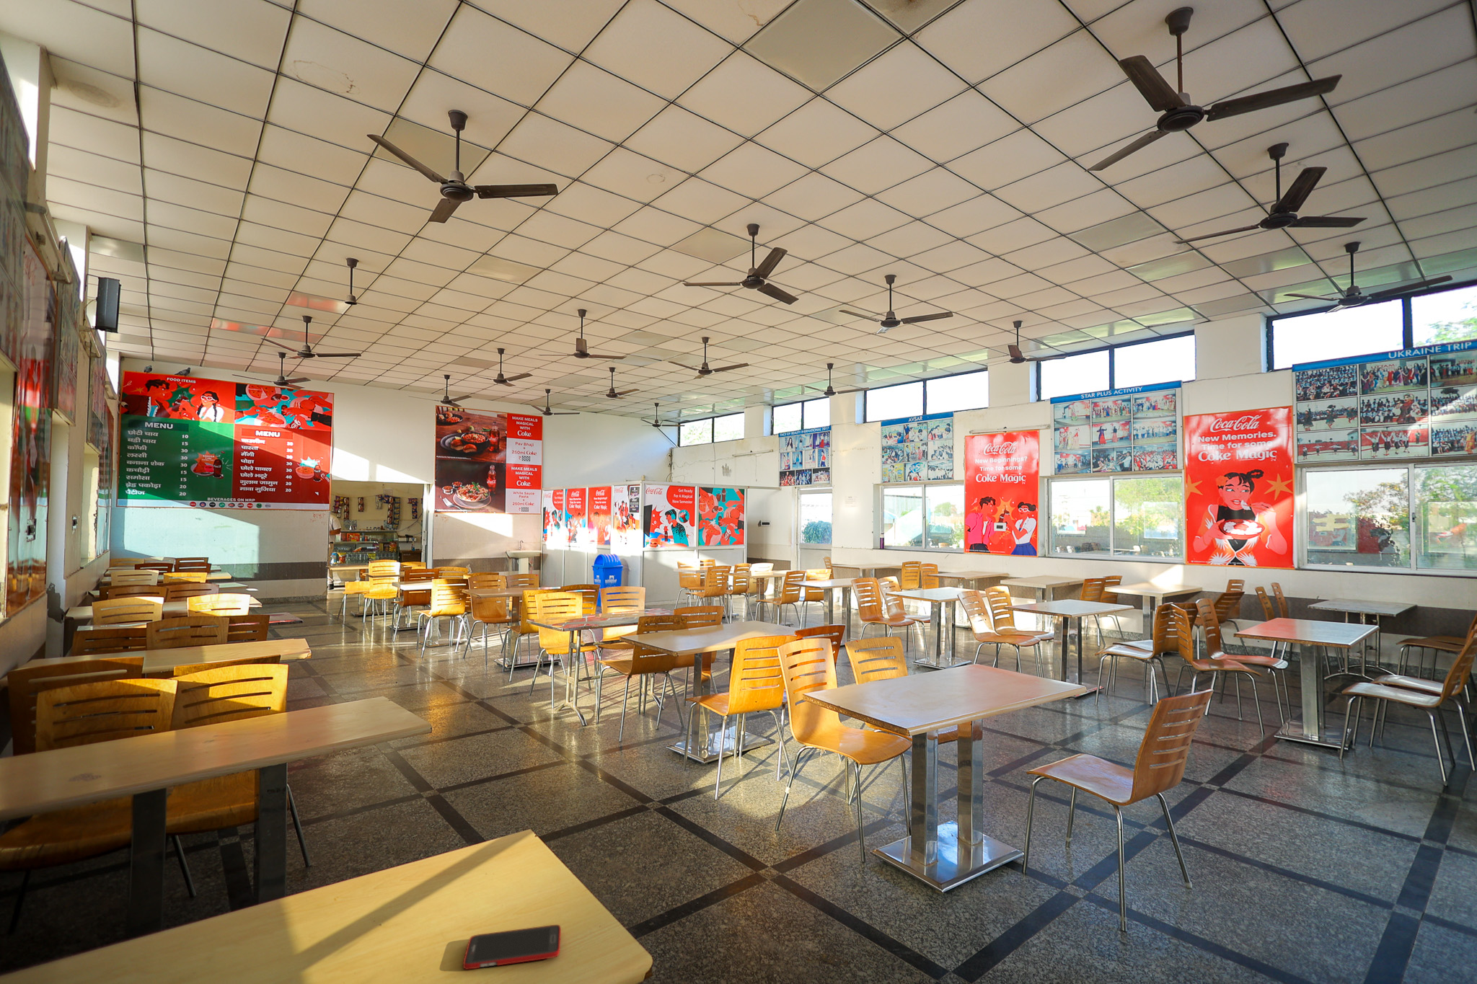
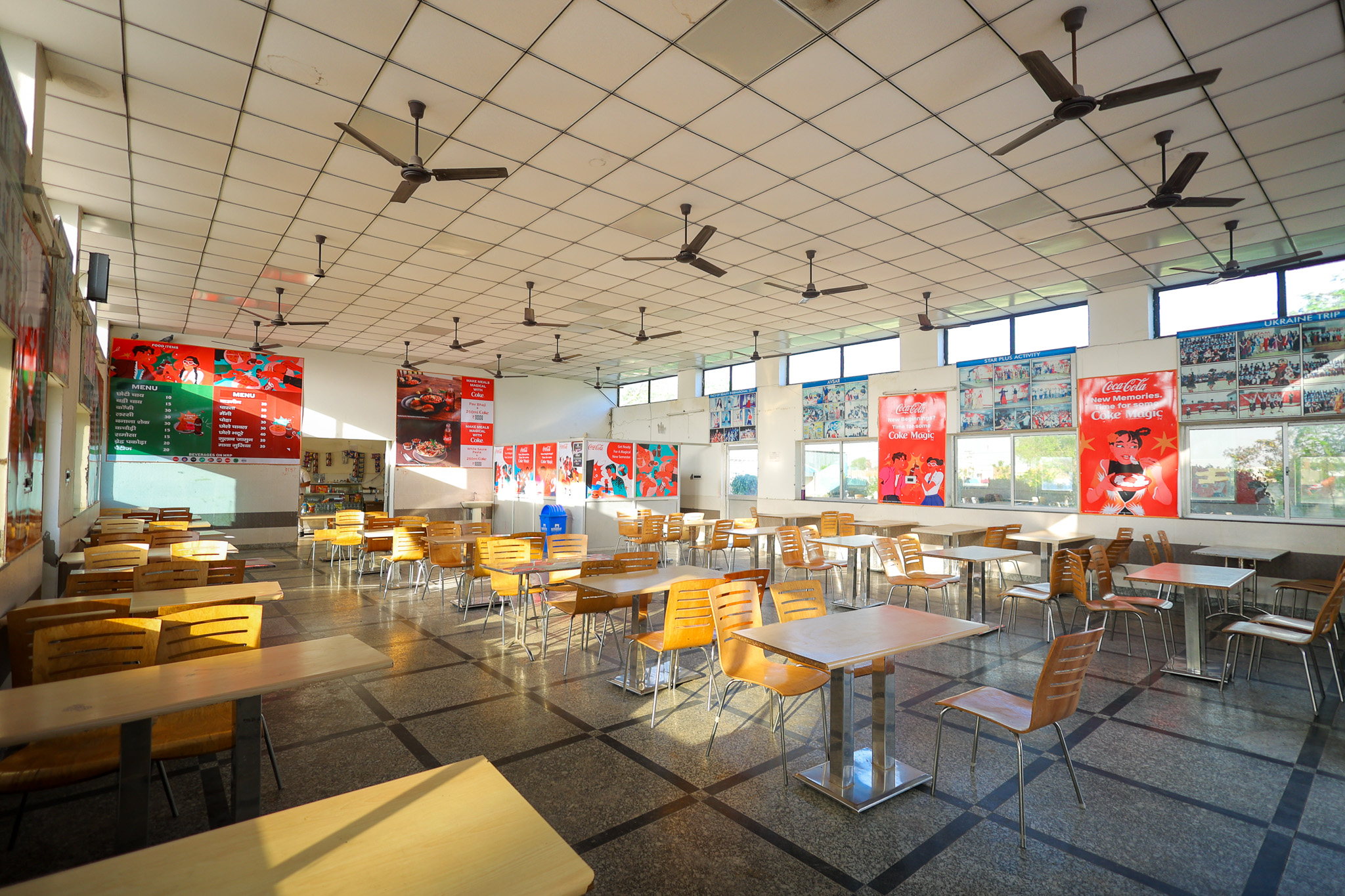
- cell phone (514, 947)
